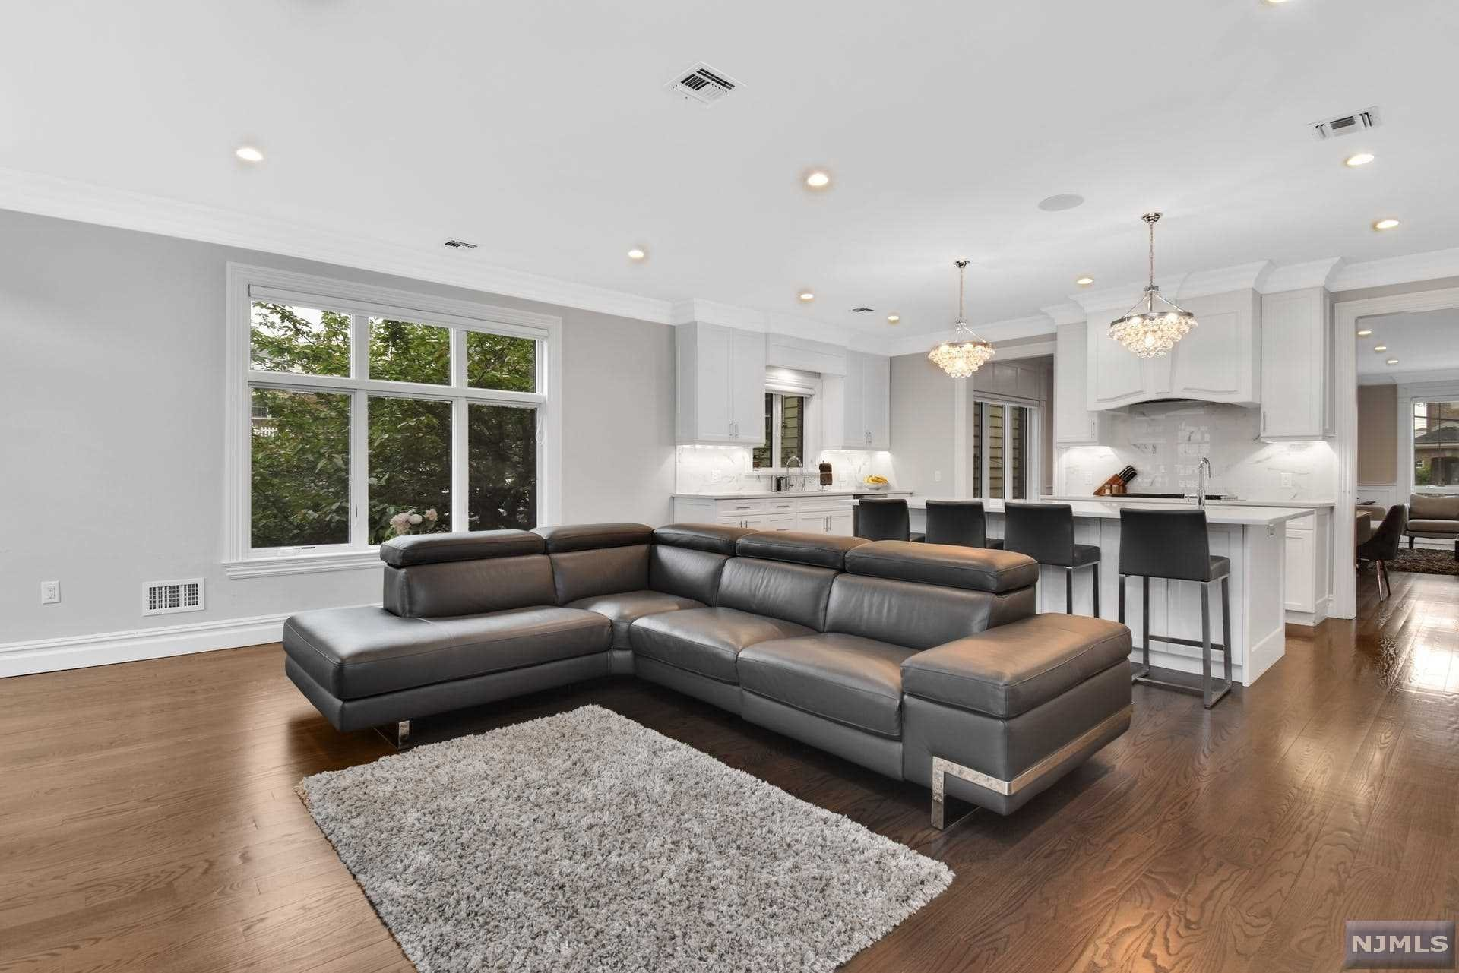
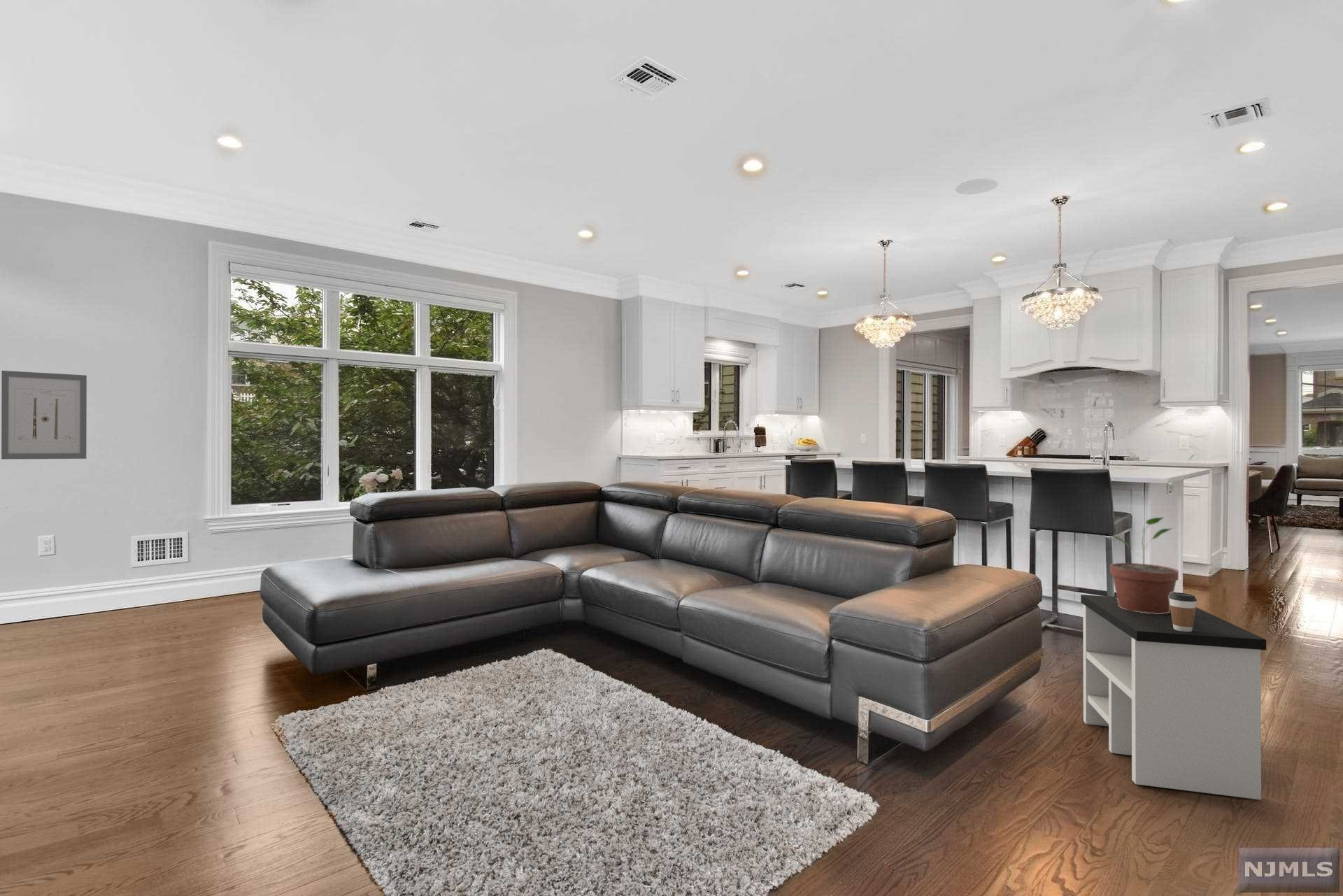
+ side table (1161, 685)
+ coffee cup (1182, 611)
+ wall art (45, 415)
+ potted plant (1143, 561)
